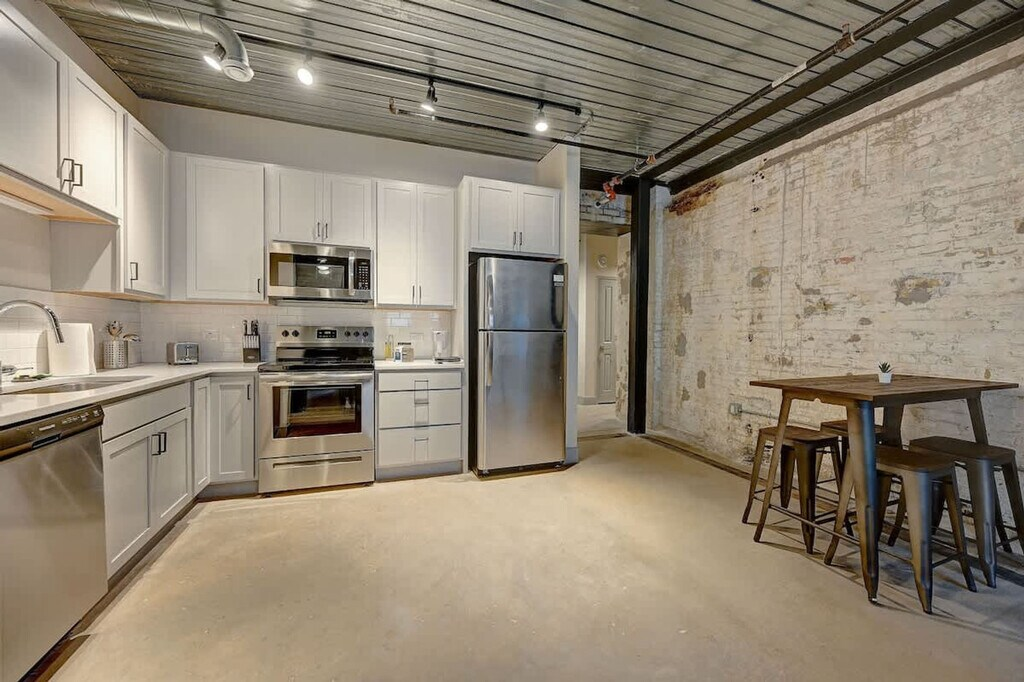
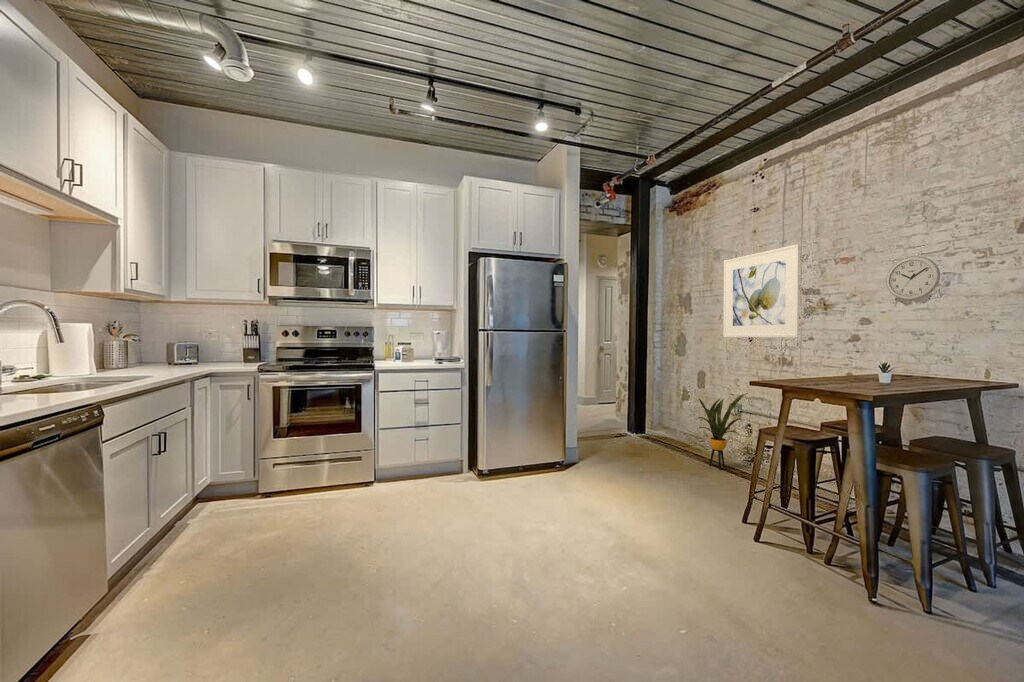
+ house plant (723, 431)
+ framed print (757, 295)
+ wall clock (911, 278)
